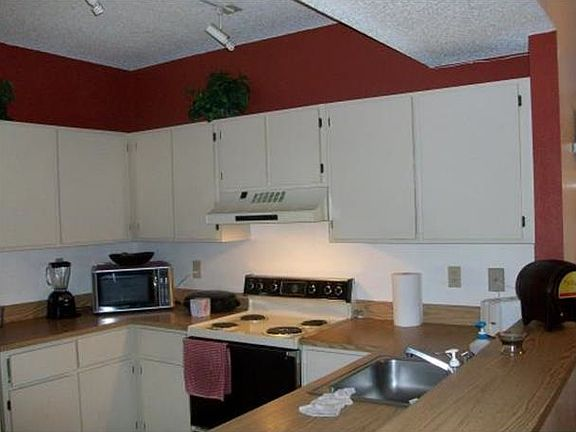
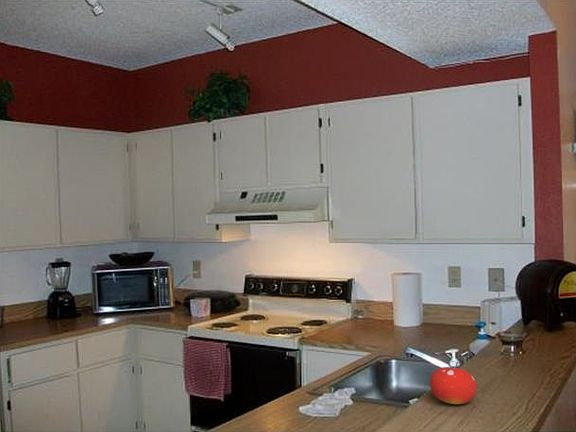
+ fruit (452, 383)
